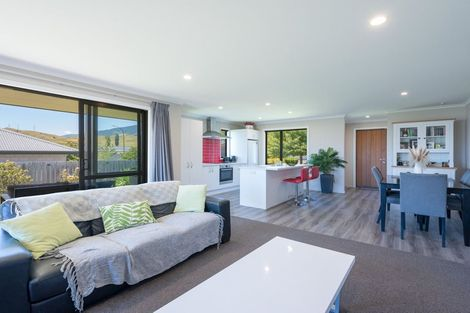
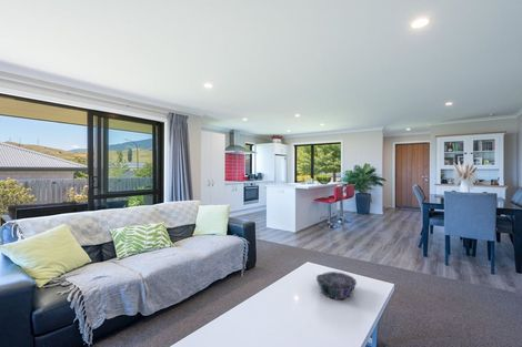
+ decorative bowl (335, 285)
